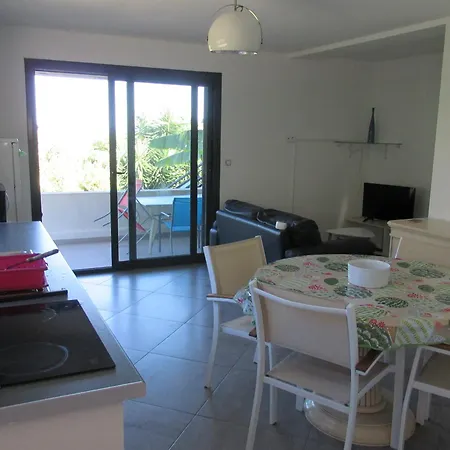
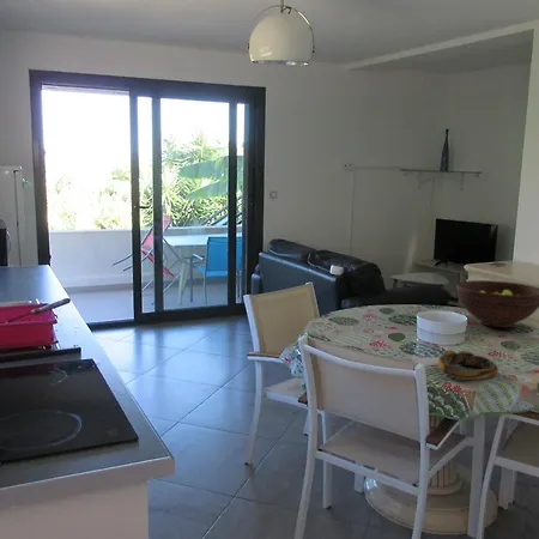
+ fruit bowl (497, 305)
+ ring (466, 363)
